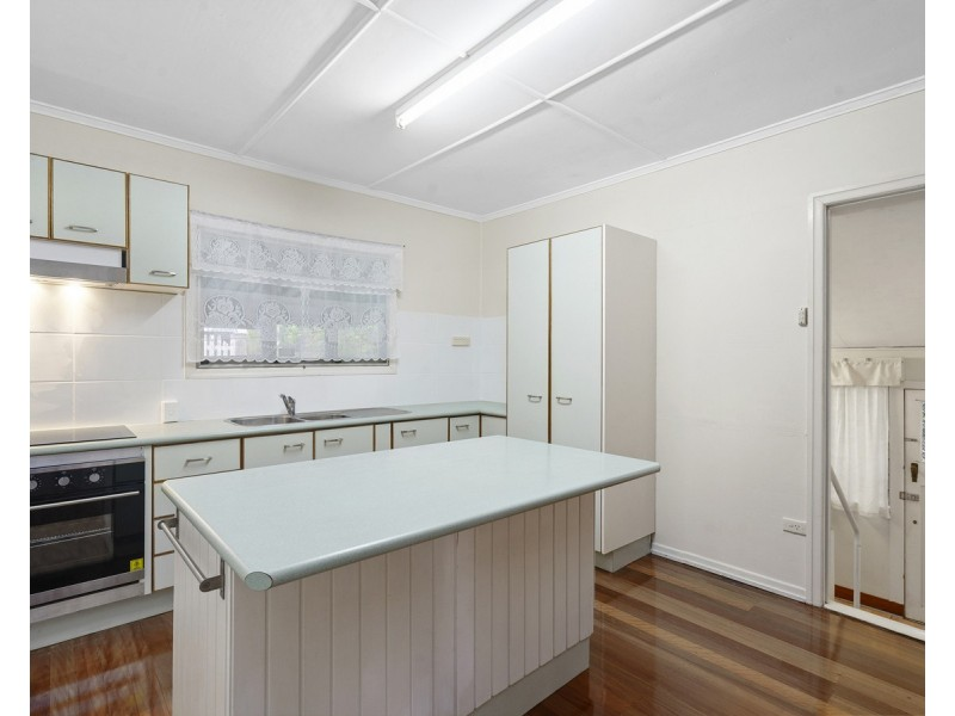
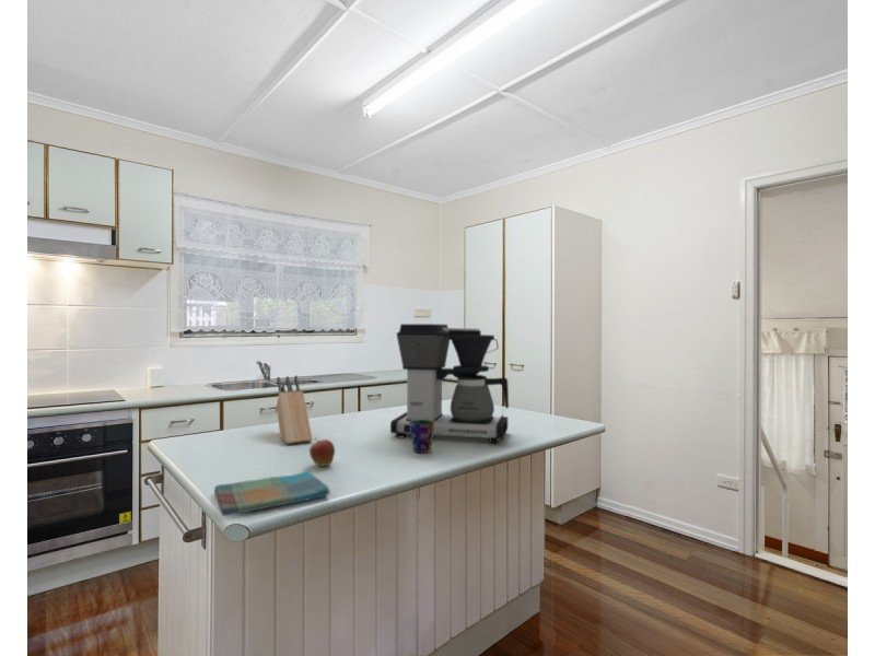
+ knife block (292, 407)
+ cup (423, 436)
+ dish towel (271, 490)
+ coffee maker (454, 376)
+ fruit (322, 450)
